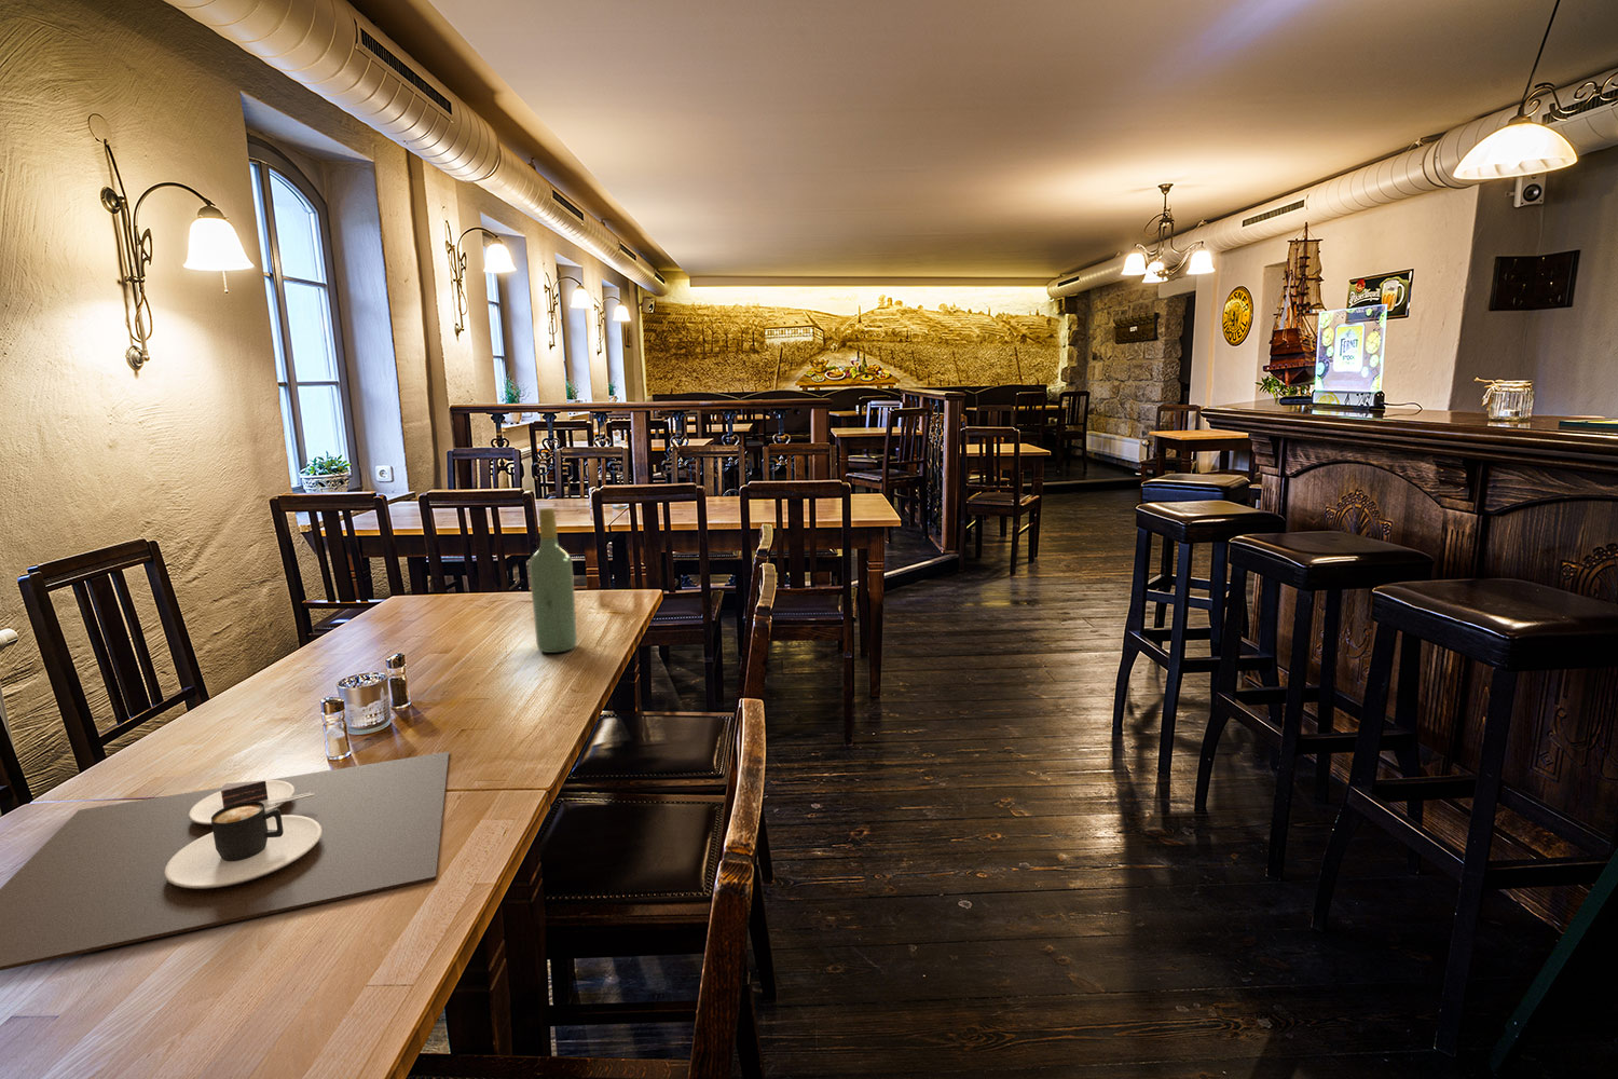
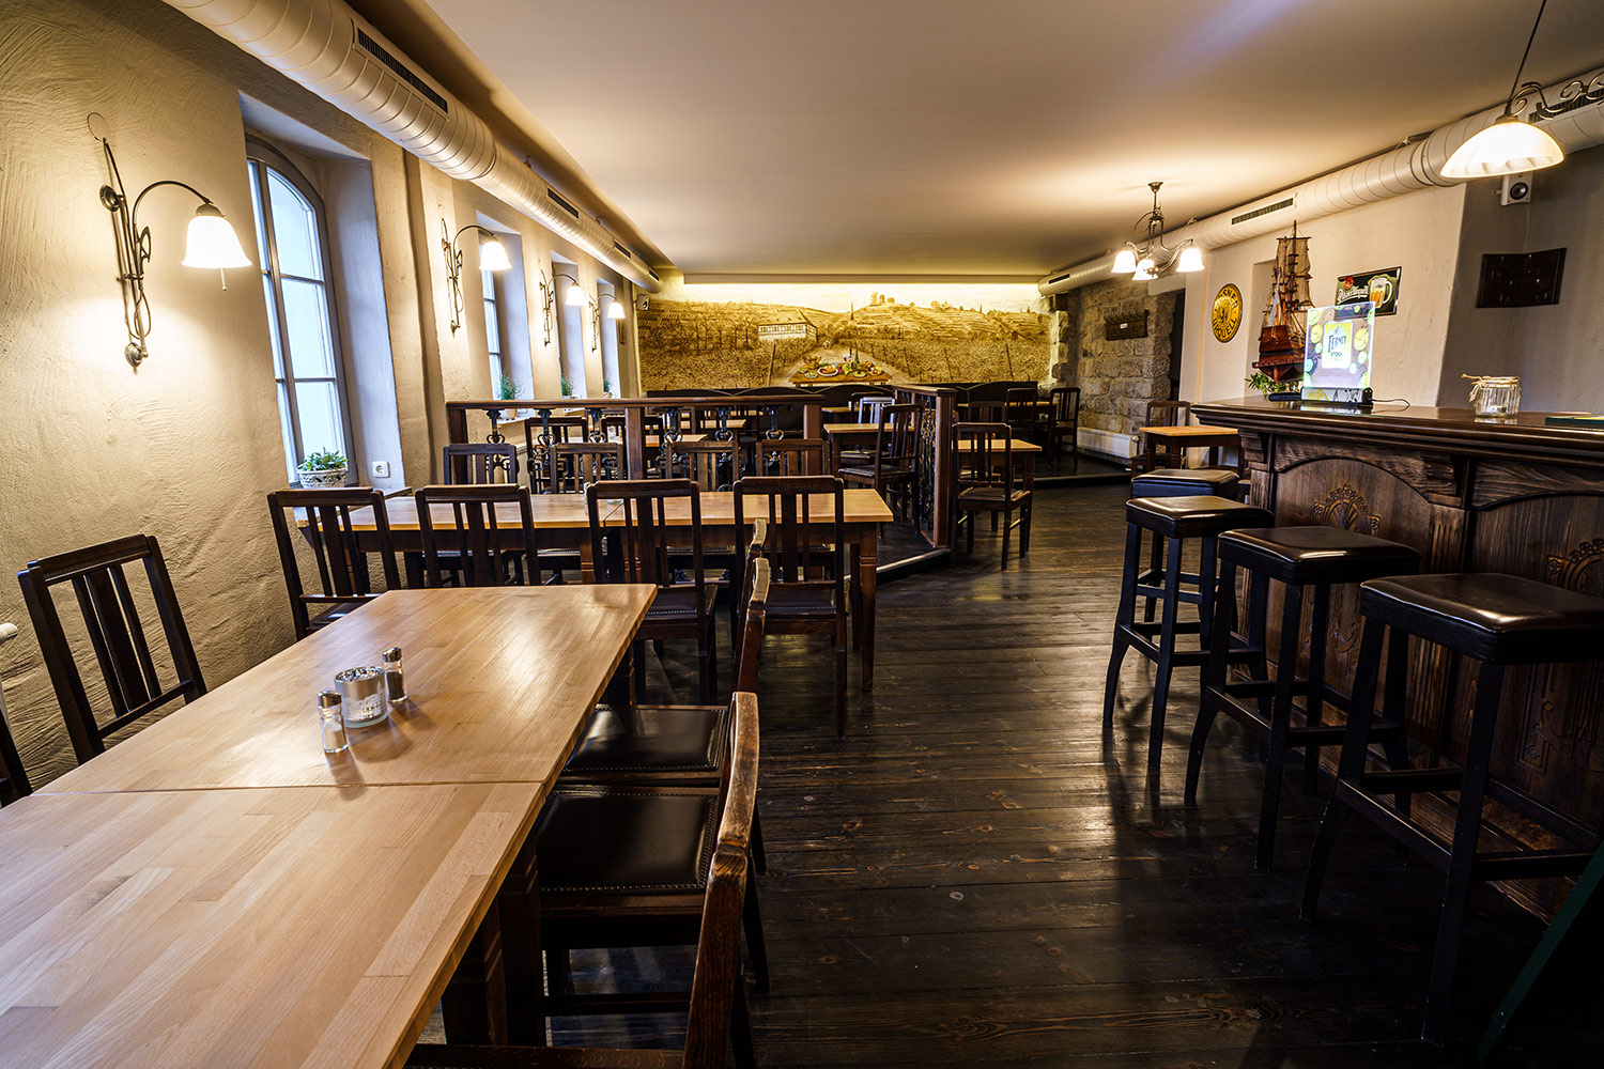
- wine bottle (551, 579)
- place mat (238, 820)
